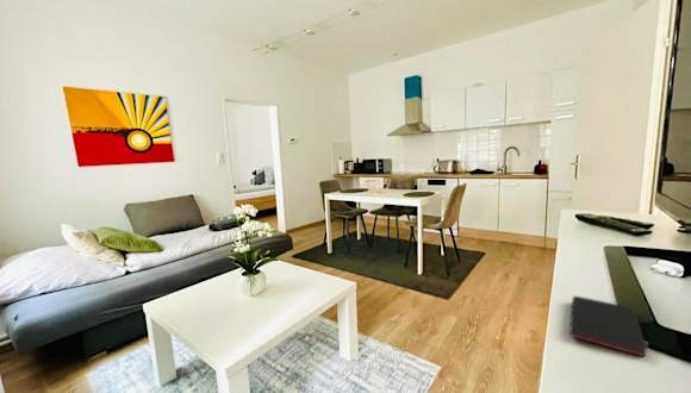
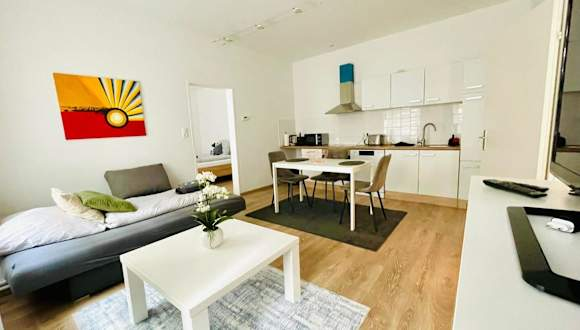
- smartphone (603, 320)
